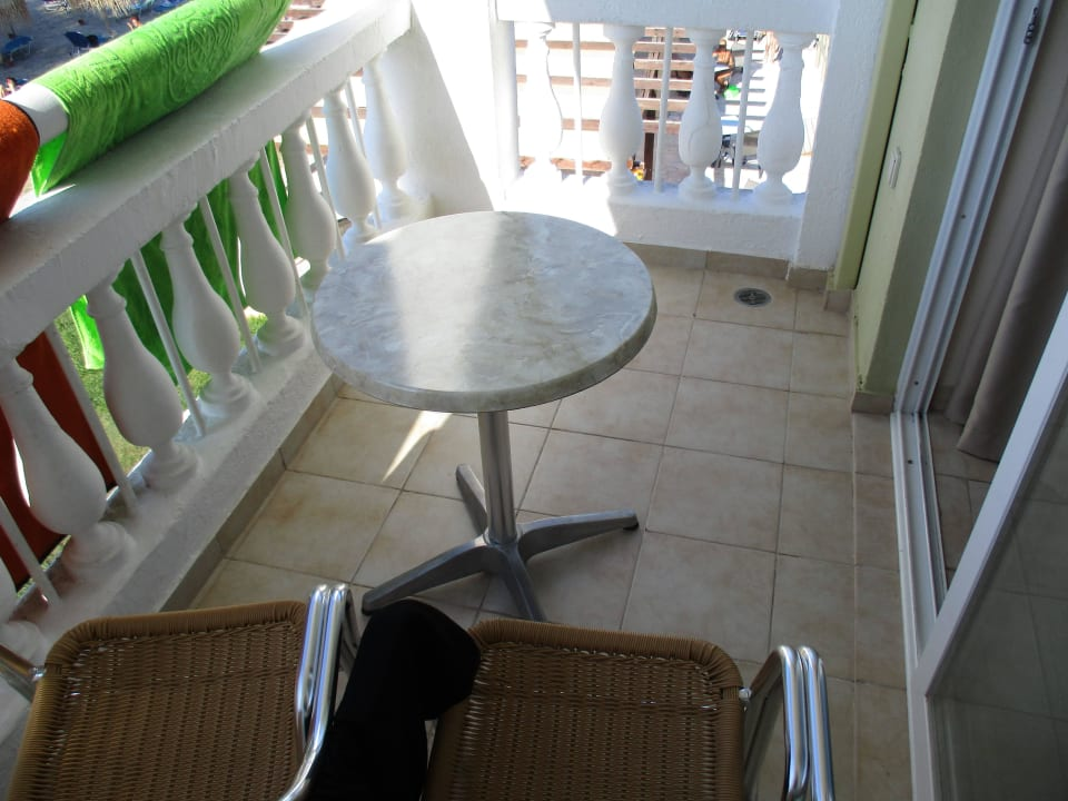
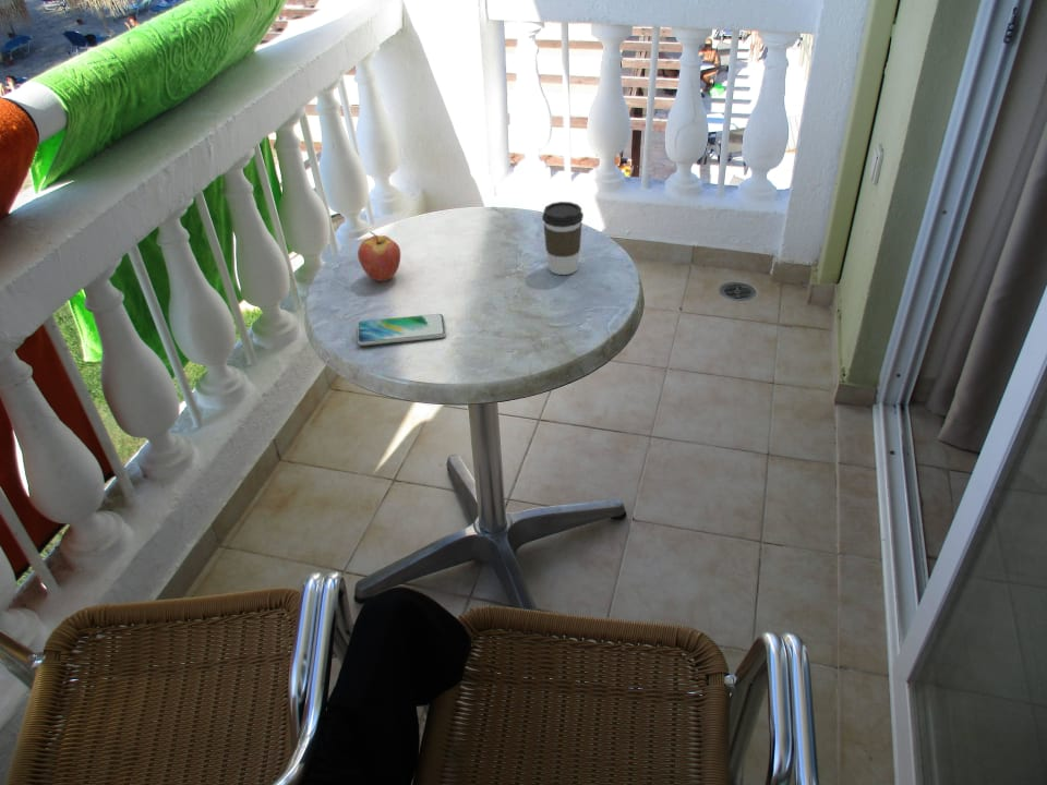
+ coffee cup (563, 239)
+ smartphone (401, 329)
+ fruit (380, 255)
